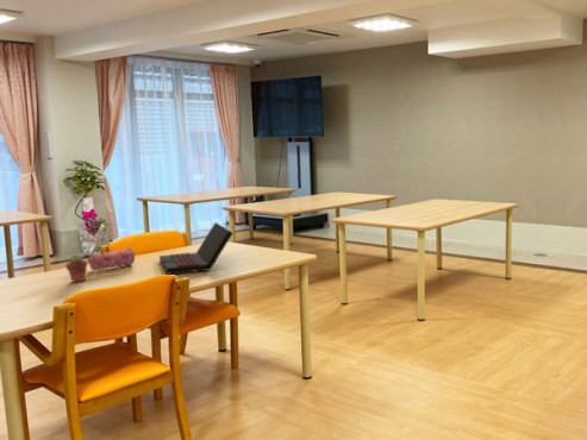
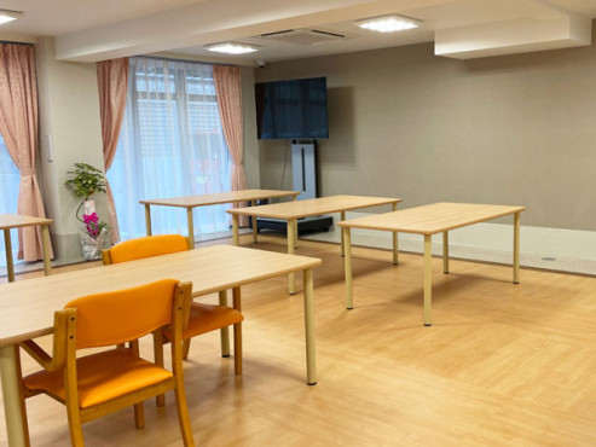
- potted succulent (76, 268)
- laptop (199, 247)
- pencil case (111, 258)
